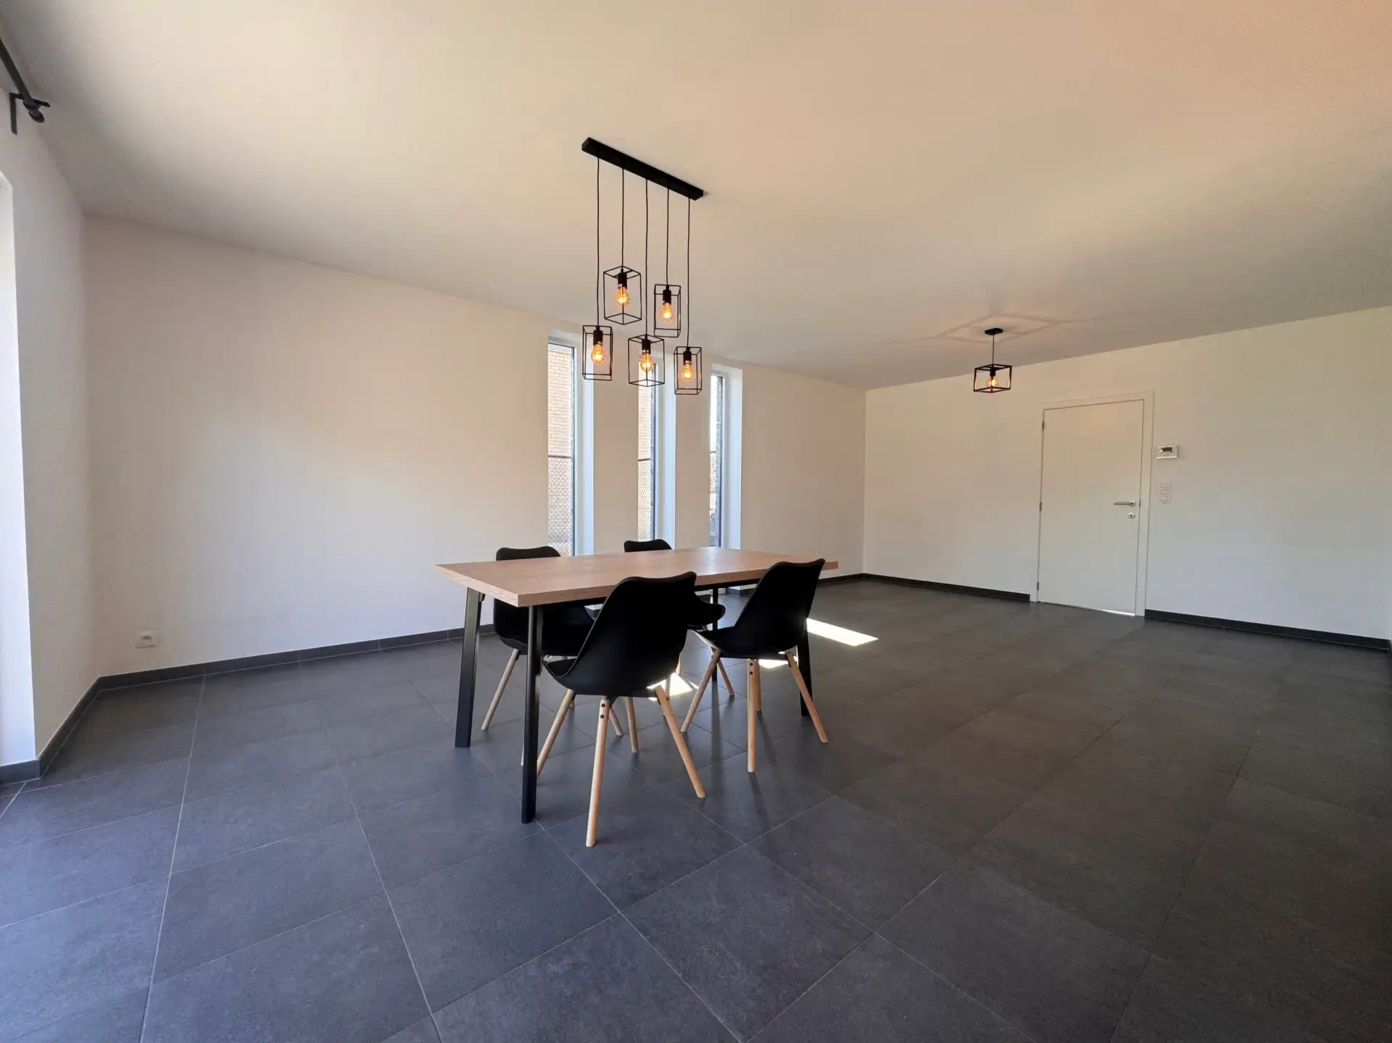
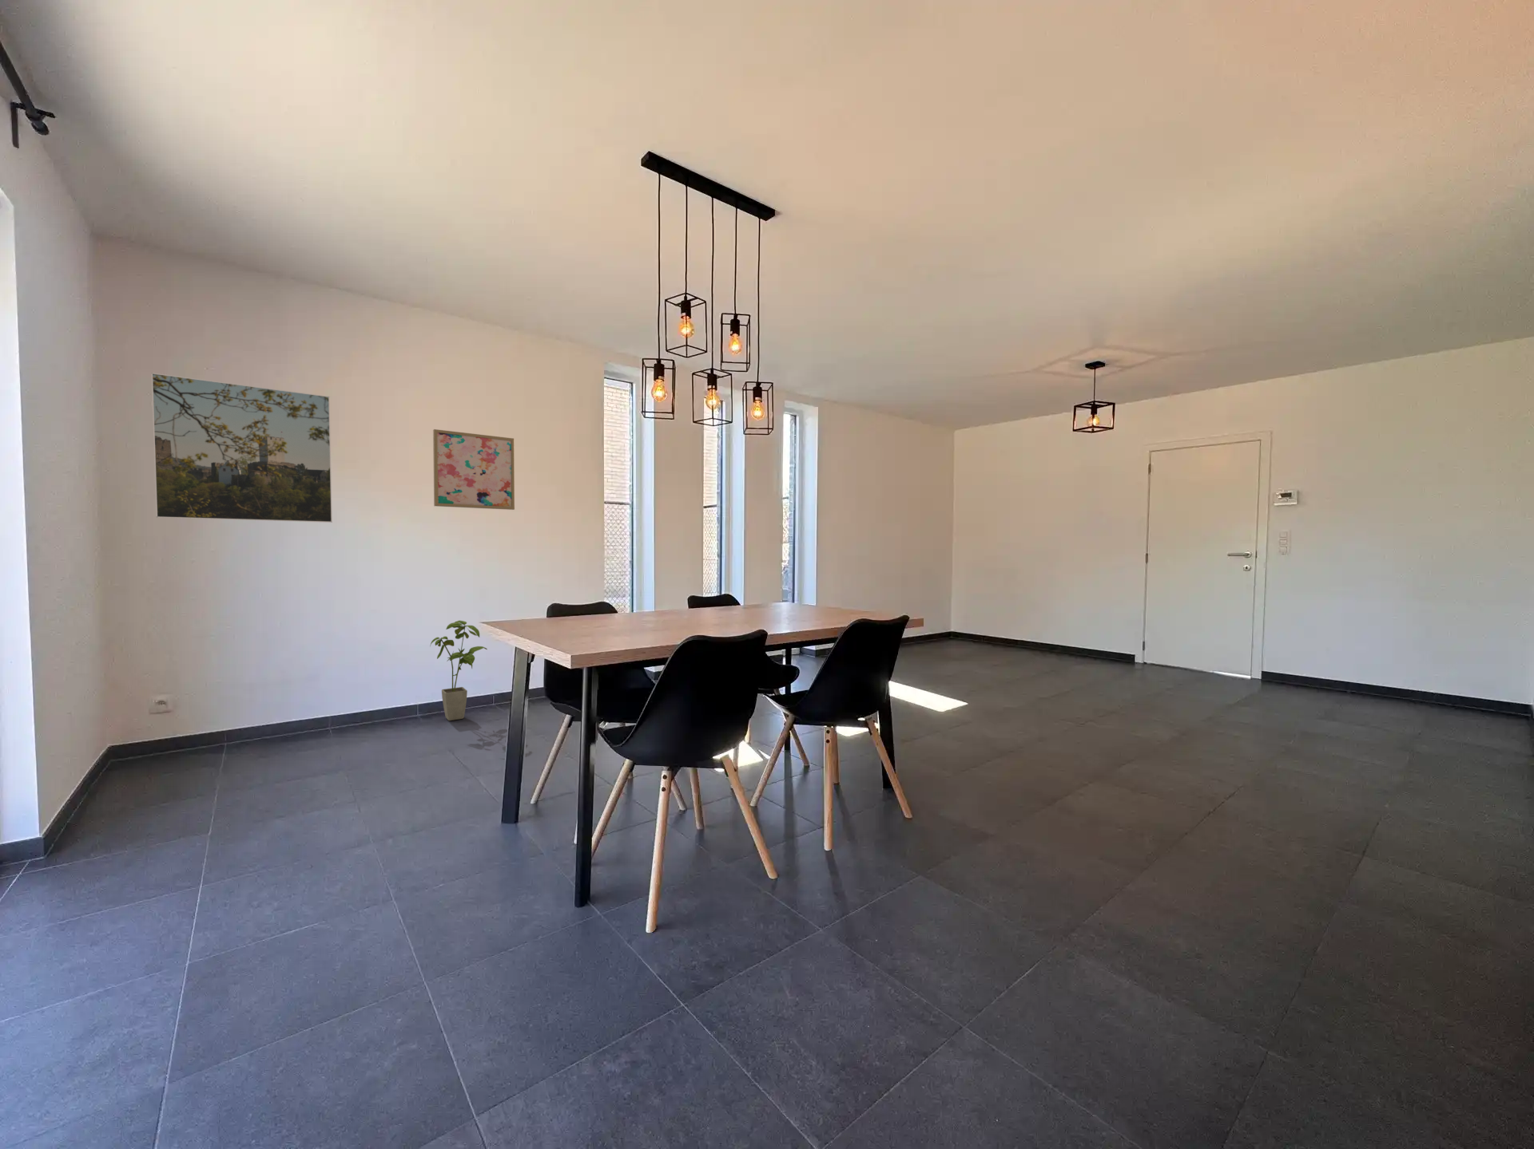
+ wall art (475, 471)
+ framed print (249, 454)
+ house plant (460, 669)
